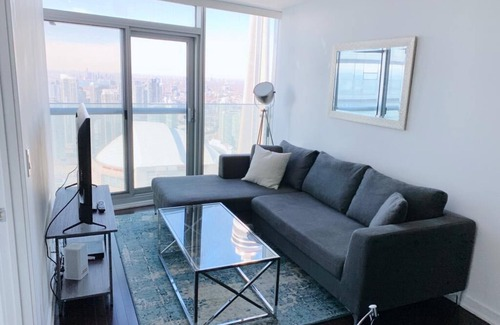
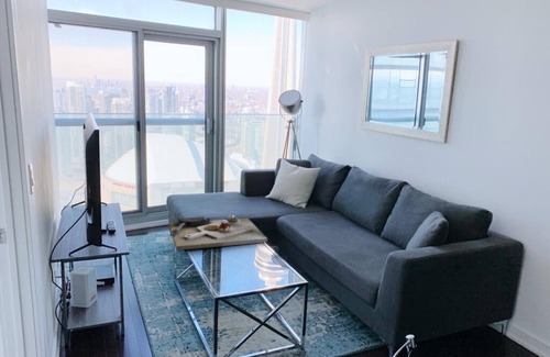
+ decorative tray (216, 225)
